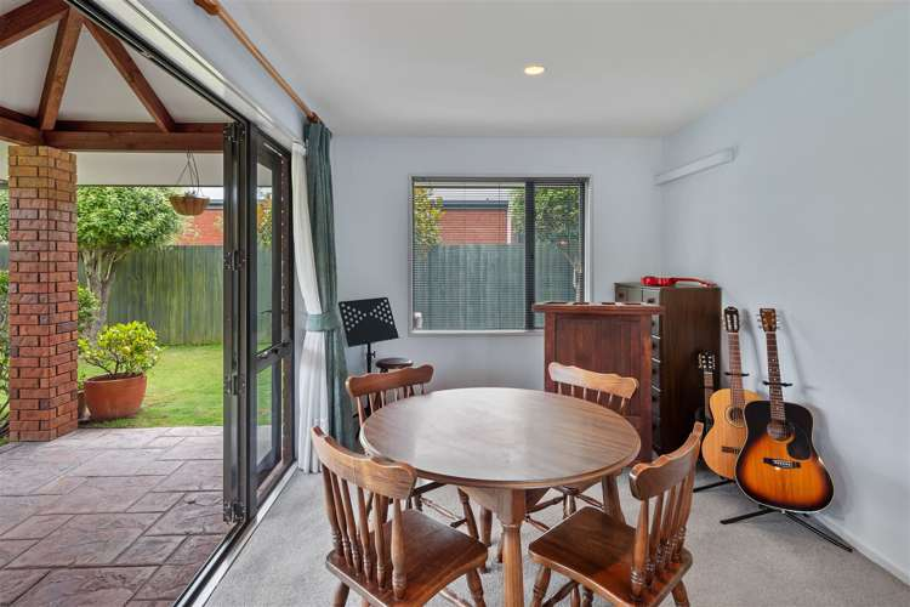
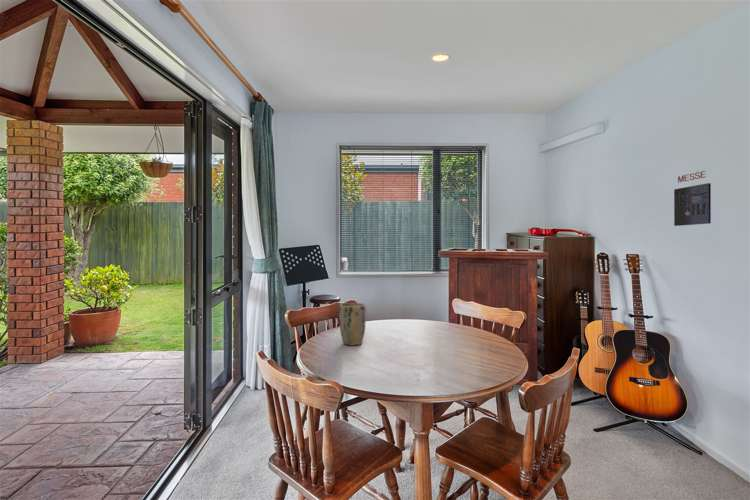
+ plant pot (352, 323)
+ album cover (691, 199)
